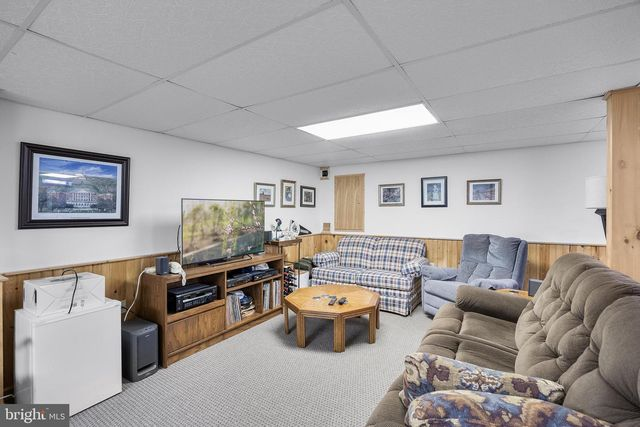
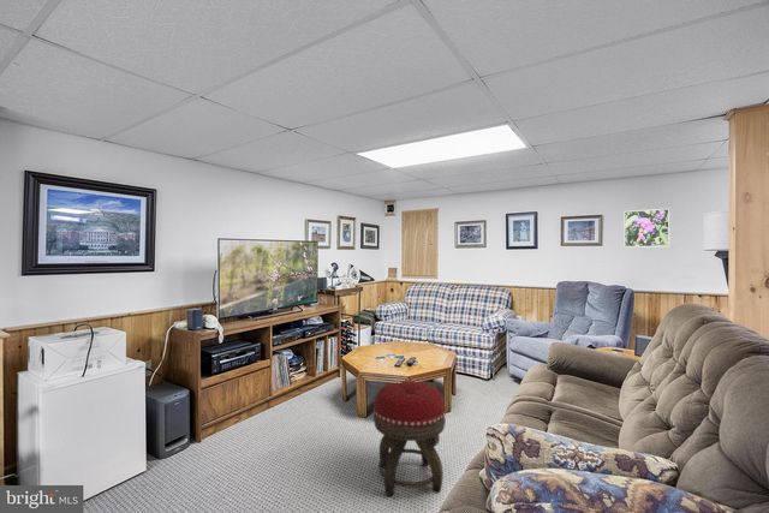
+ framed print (645, 228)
+ footstool (409, 433)
